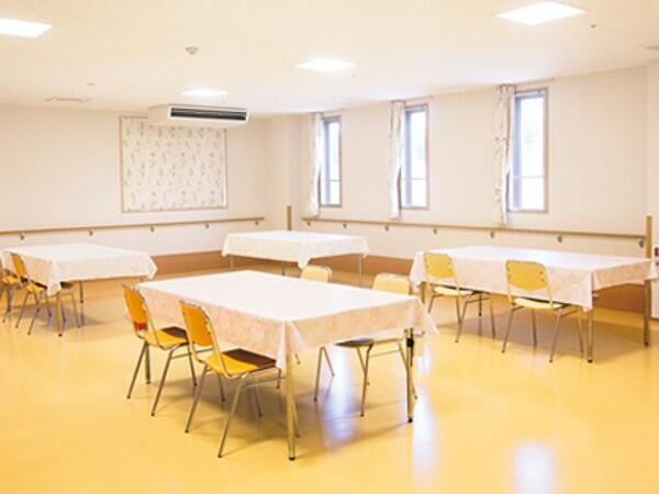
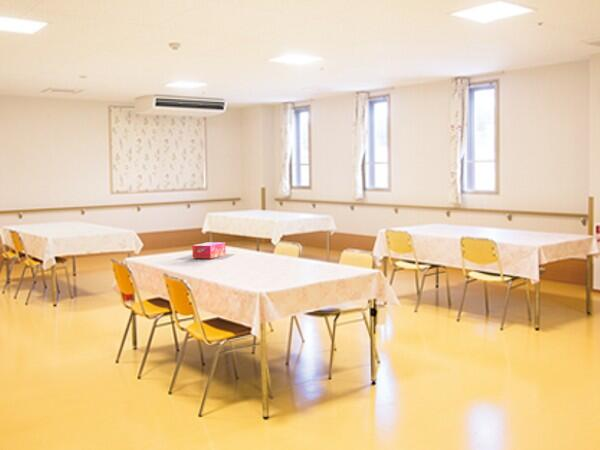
+ tissue box (209, 250)
